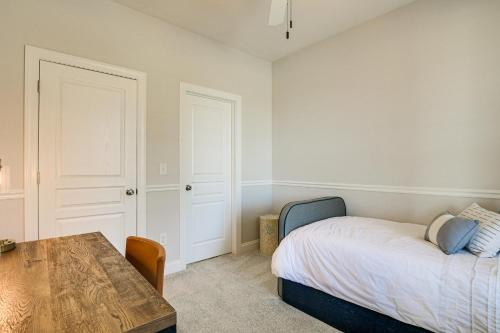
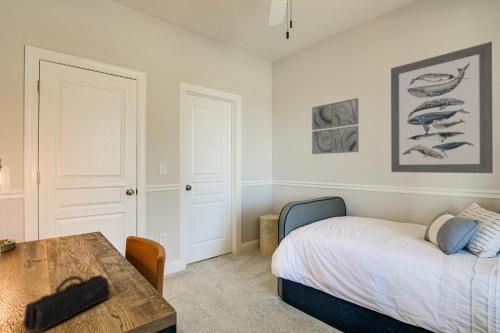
+ pencil case (71, 293)
+ wall art (333, 127)
+ wall art (435, 114)
